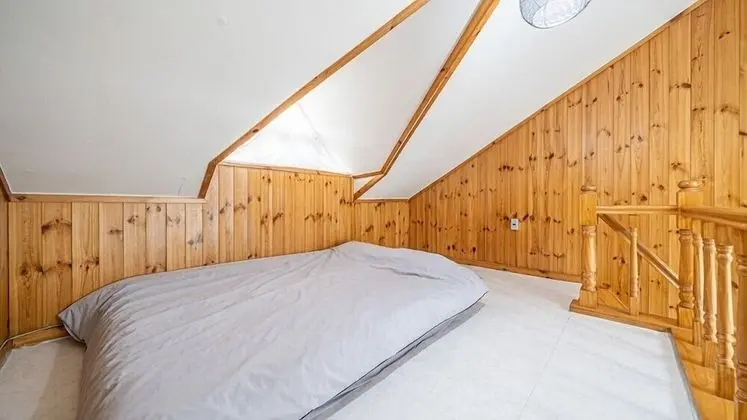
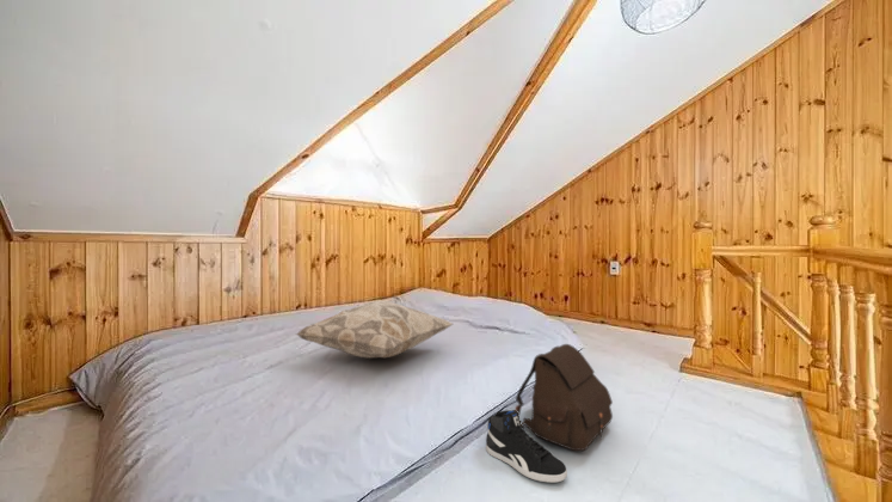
+ satchel (561, 390)
+ sneaker (522, 440)
+ decorative pillow (379, 329)
